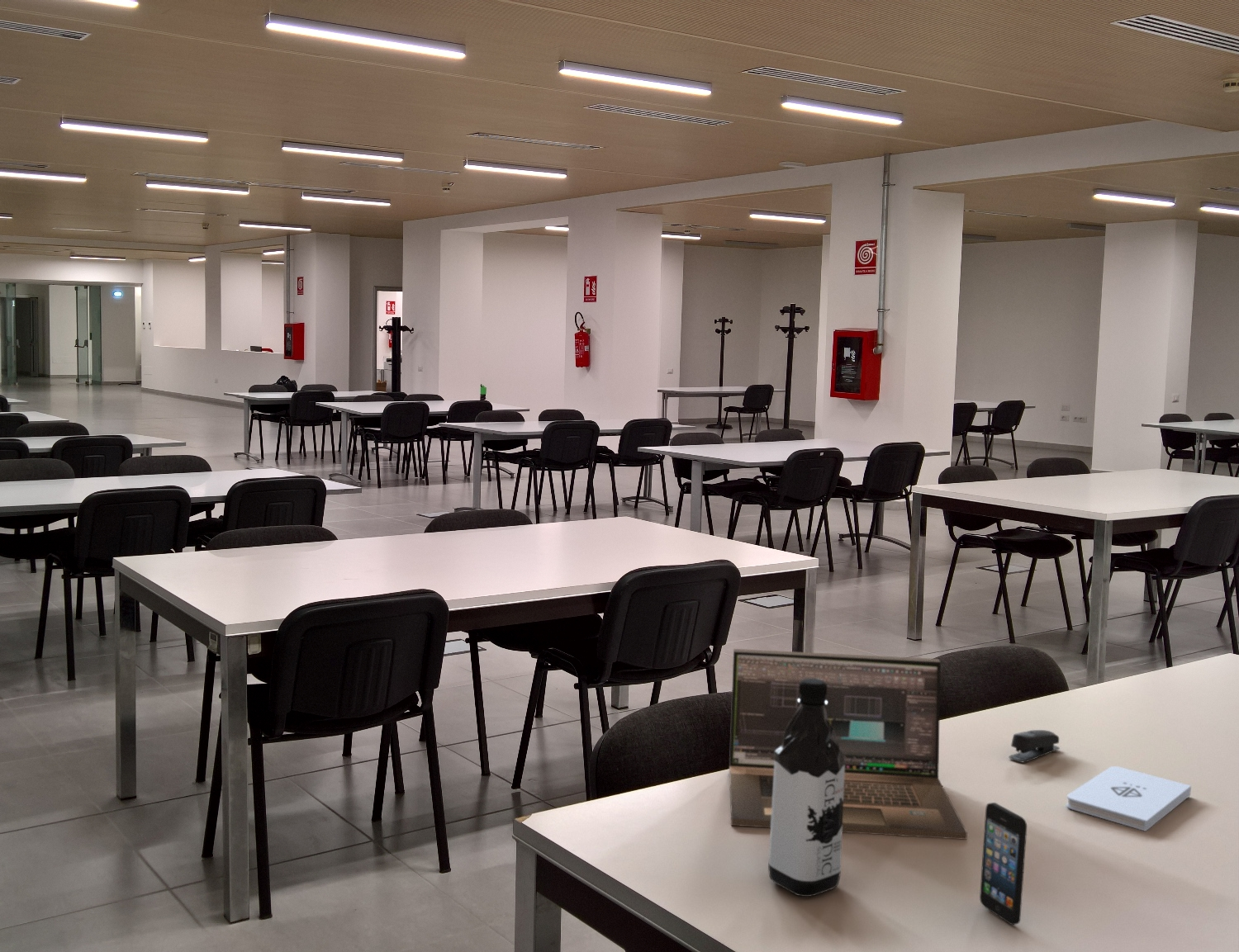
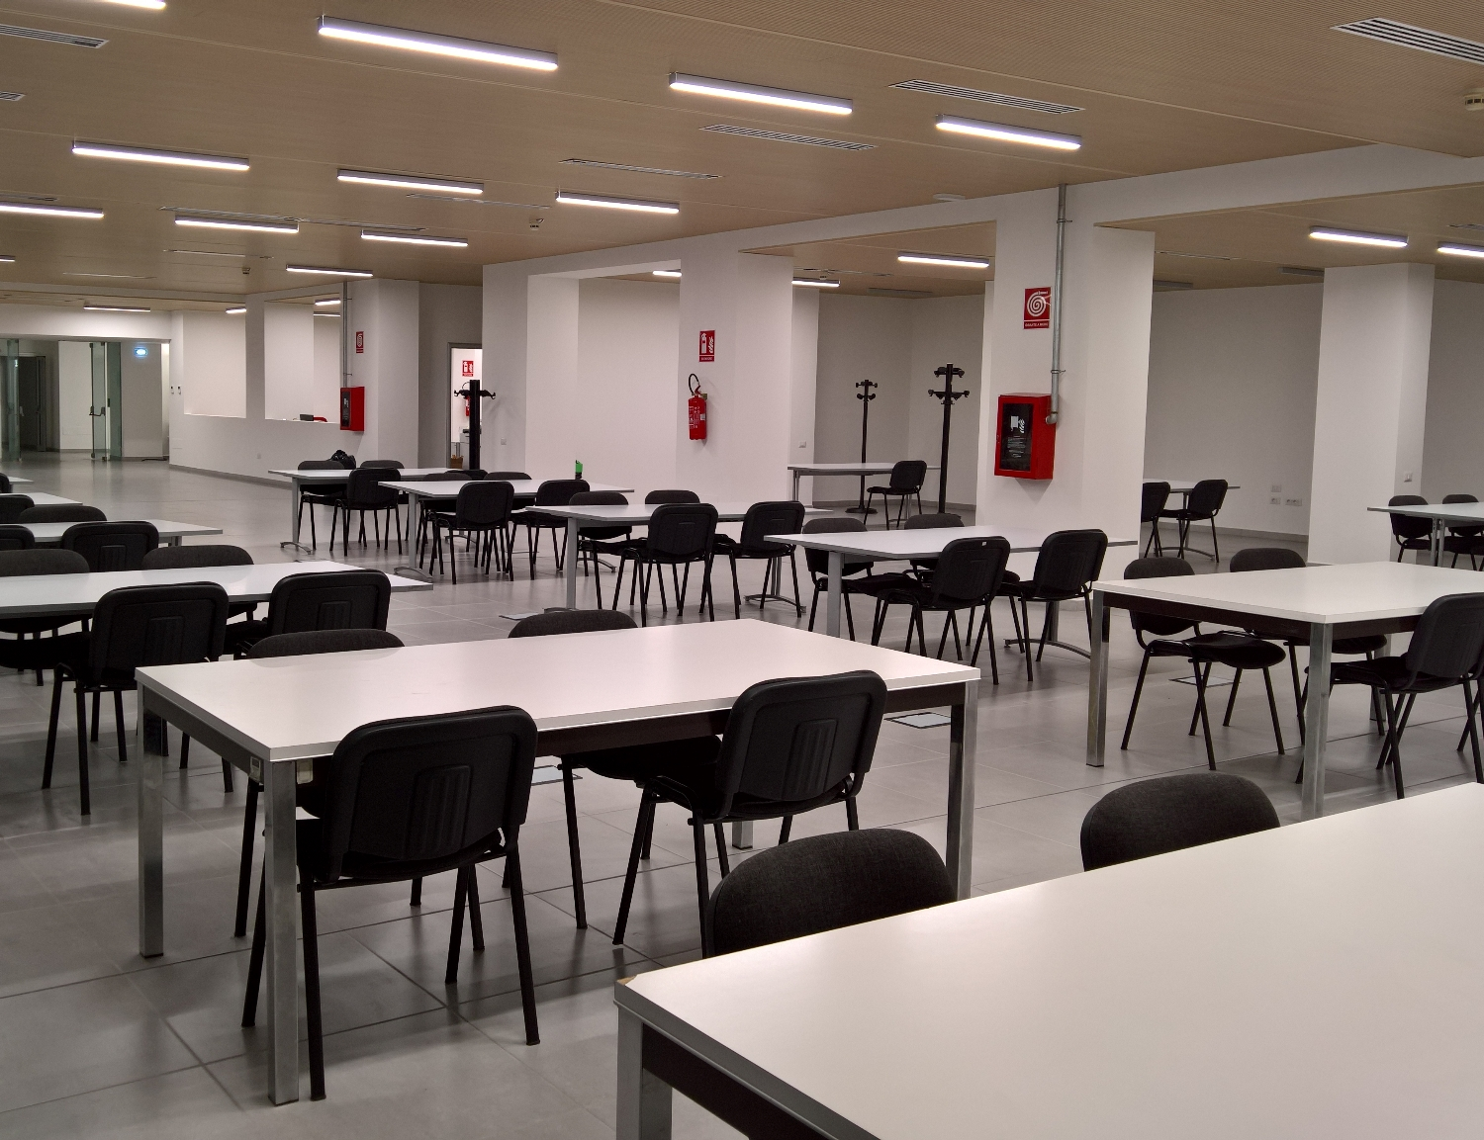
- laptop (841, 736)
- smartphone (1003, 862)
- water bottle (808, 783)
- stapler (1035, 741)
- notepad (1128, 796)
